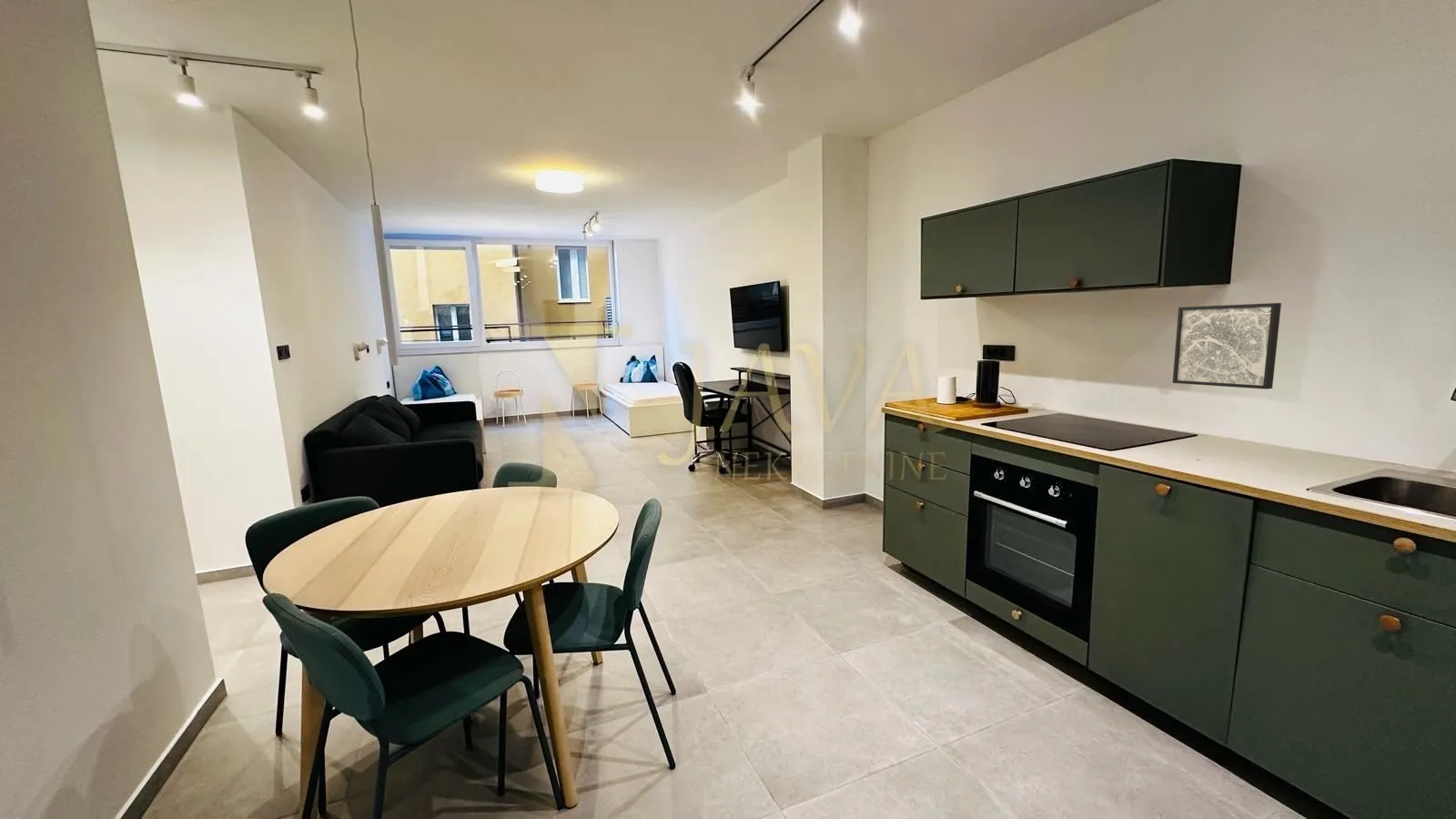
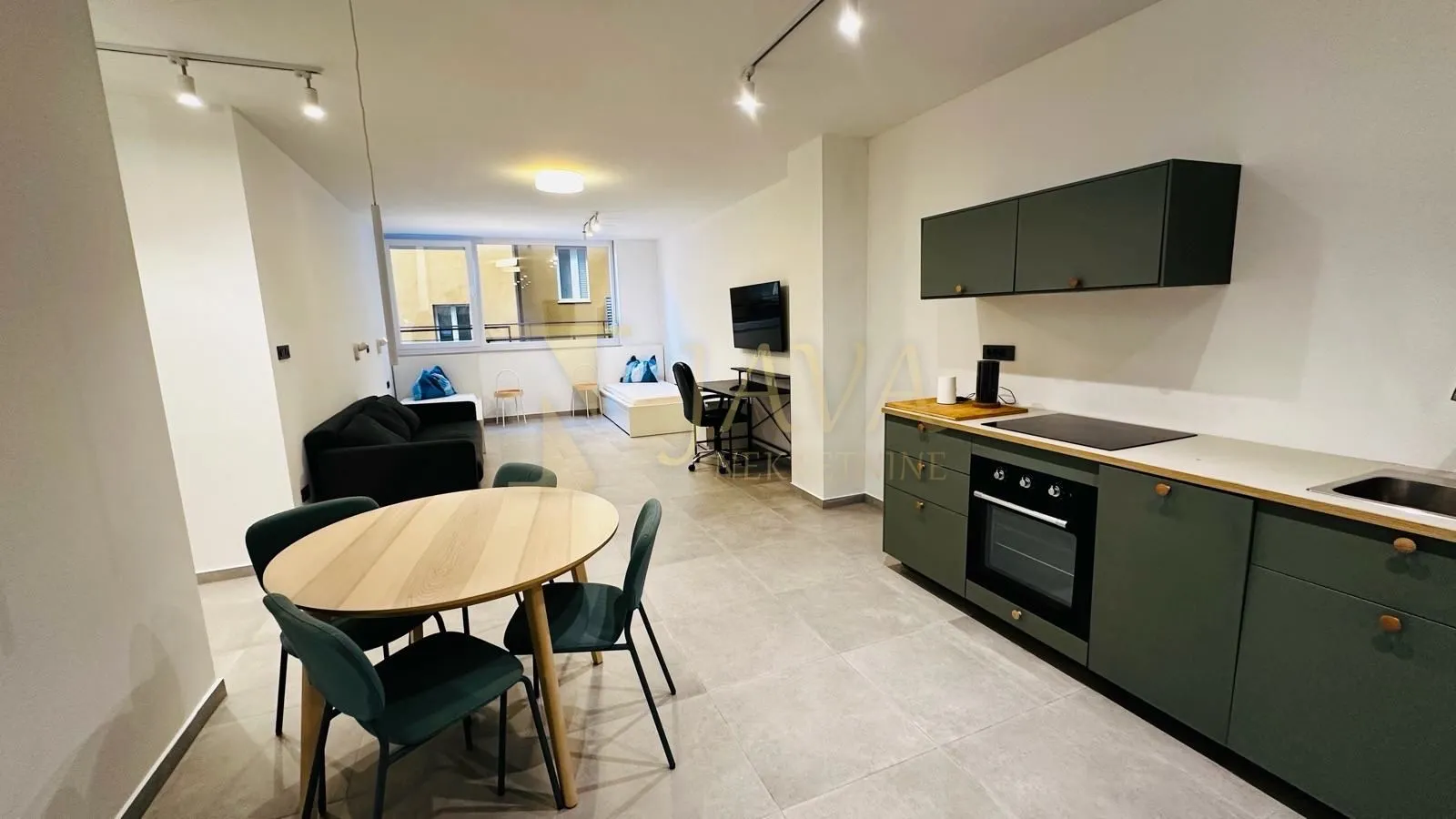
- wall art (1223, 346)
